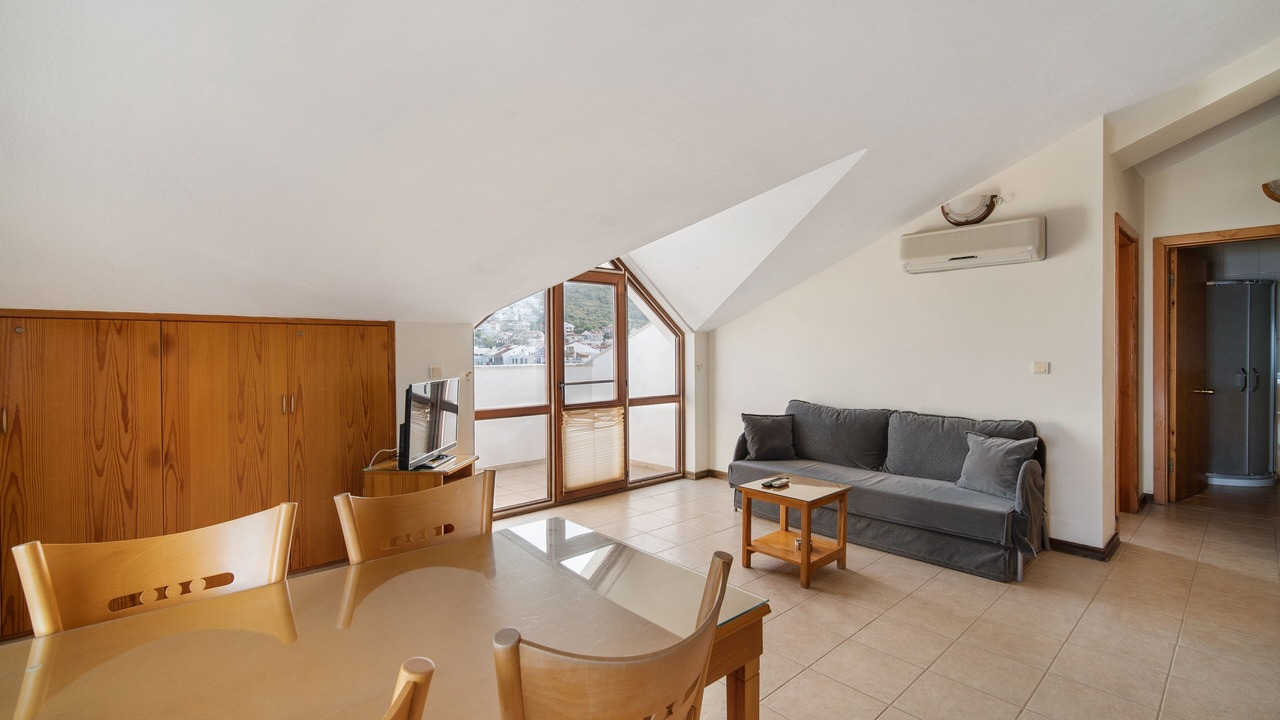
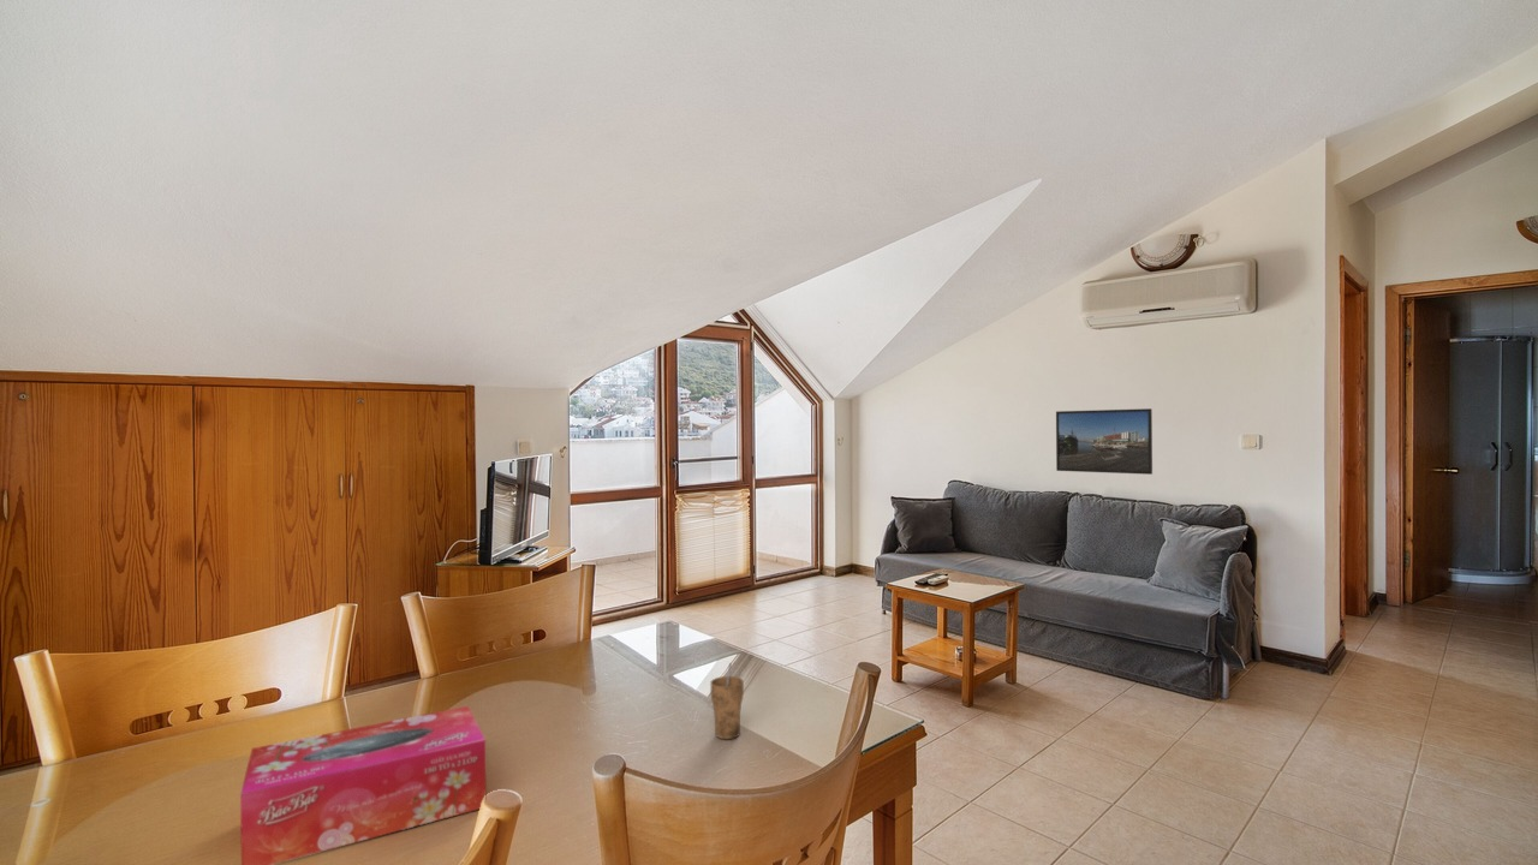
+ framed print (1102, 441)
+ tissue box (370, 777)
+ cup (727, 700)
